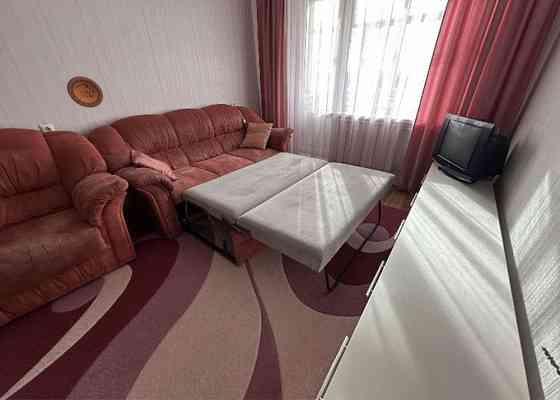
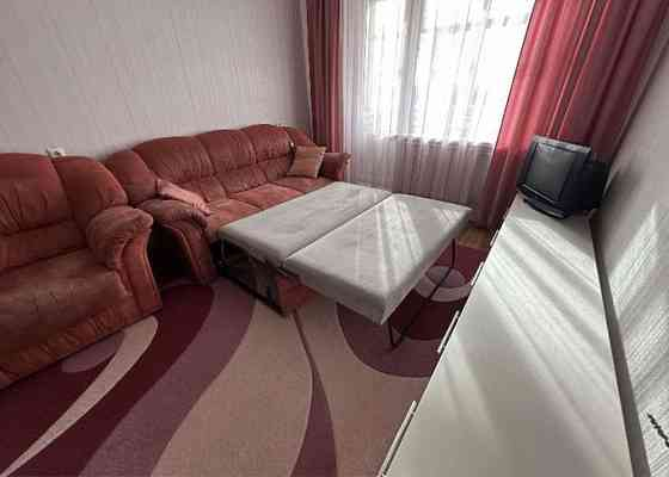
- decorative plate (85, 92)
